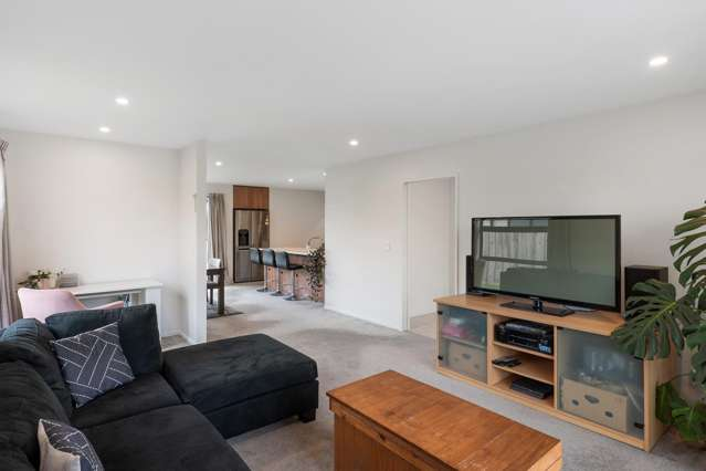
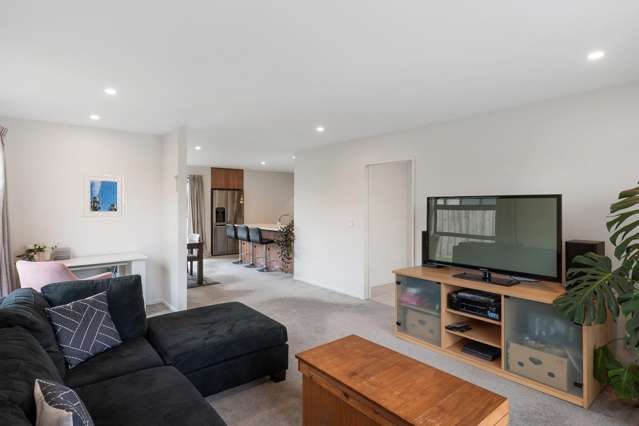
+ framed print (103, 196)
